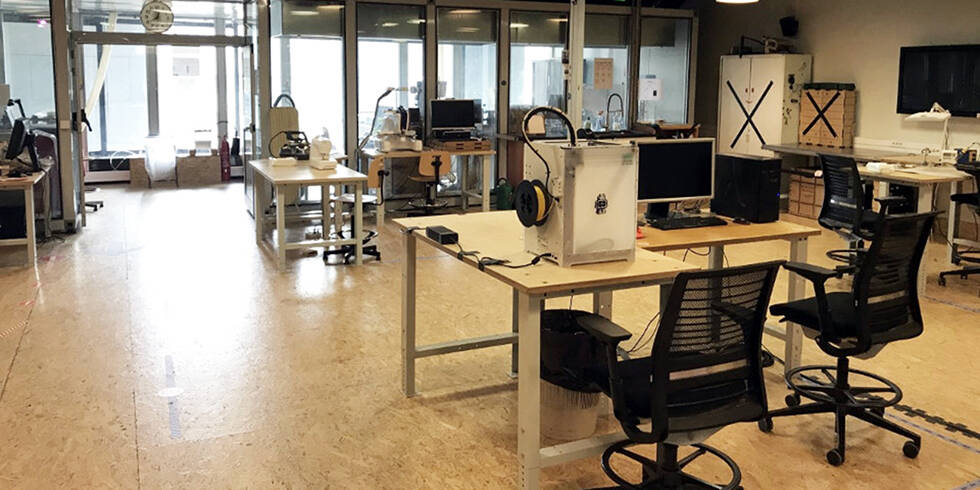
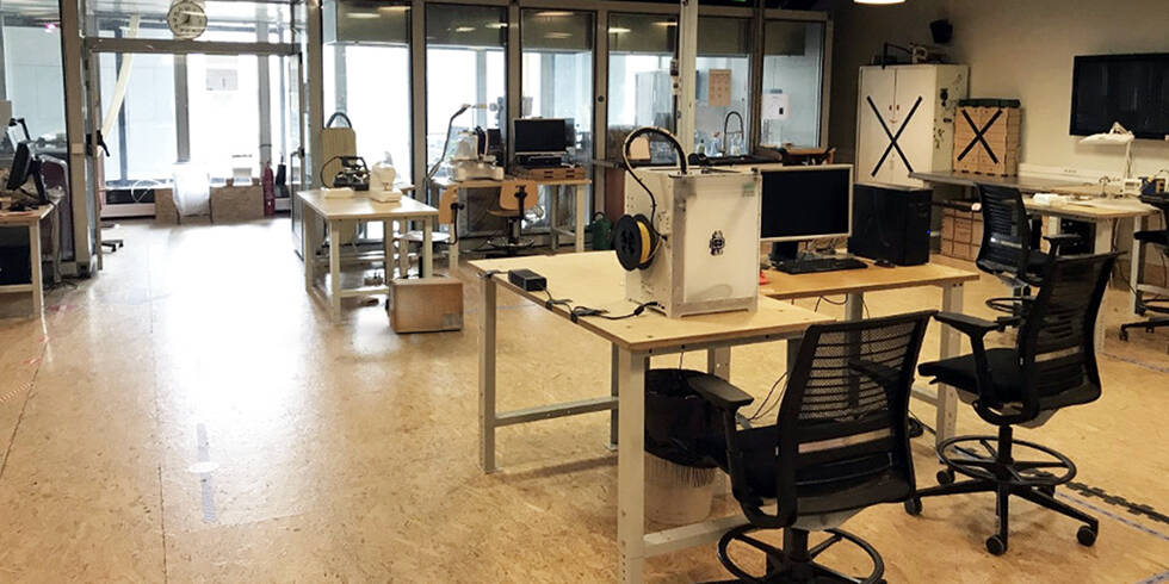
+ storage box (425, 303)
